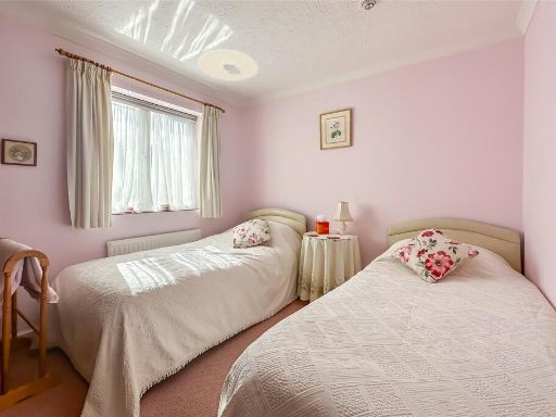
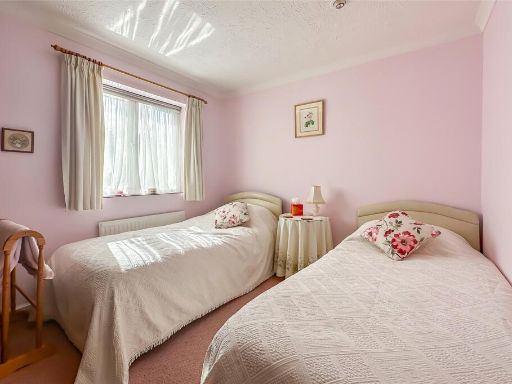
- ceiling light (228, 64)
